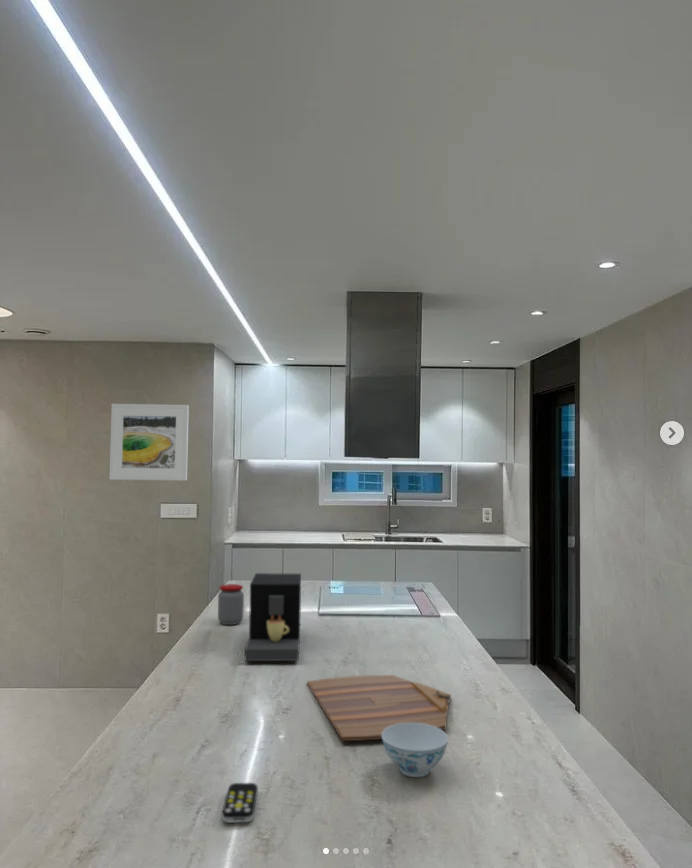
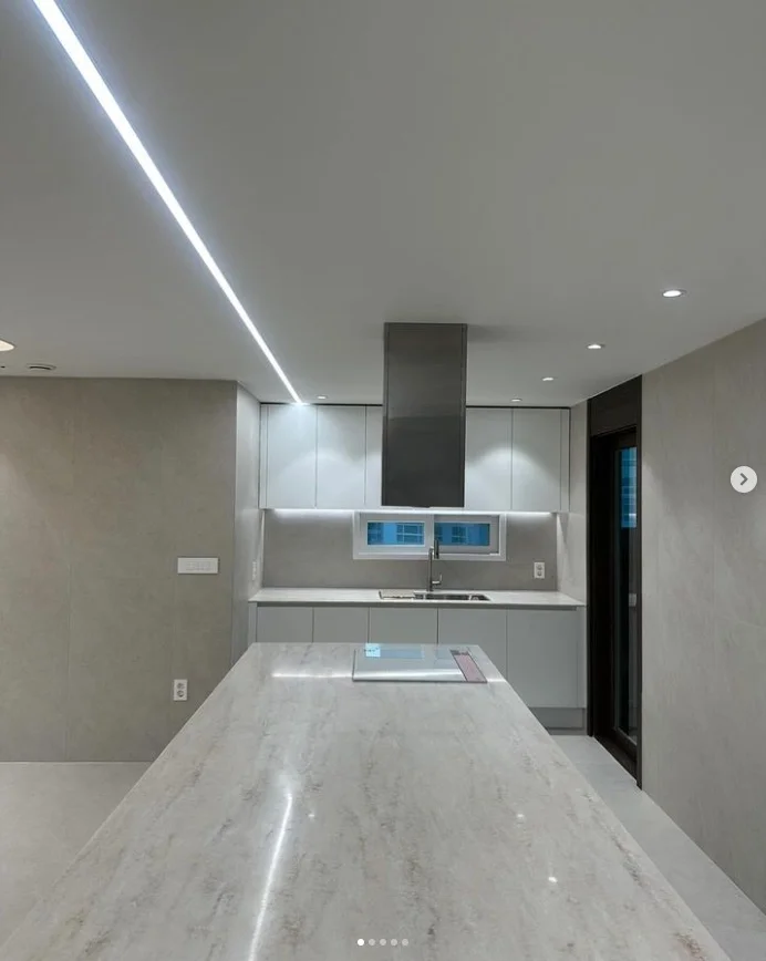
- chinaware (414, 752)
- coffee maker (275, 614)
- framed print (149, 442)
- cutting board (388, 699)
- remote control (240, 801)
- jar (230, 604)
